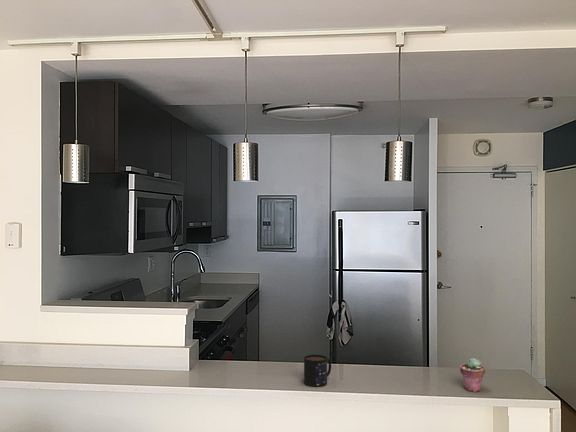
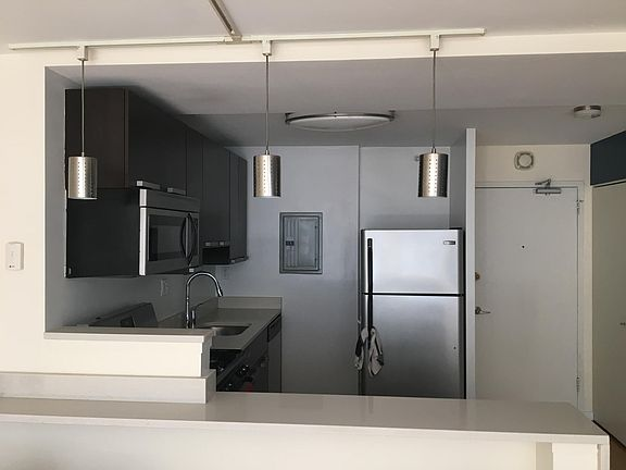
- potted succulent (472, 373)
- mug (319, 369)
